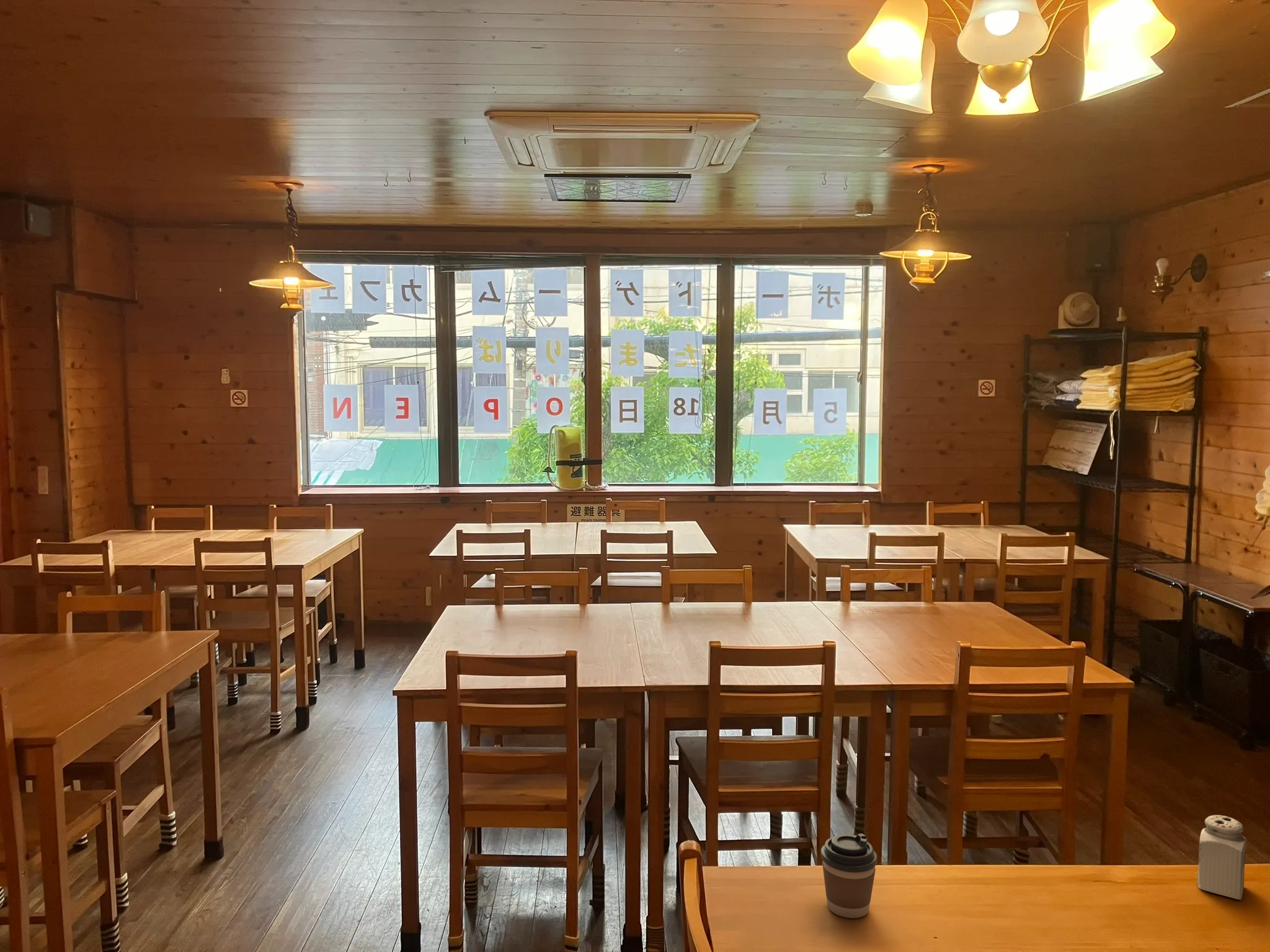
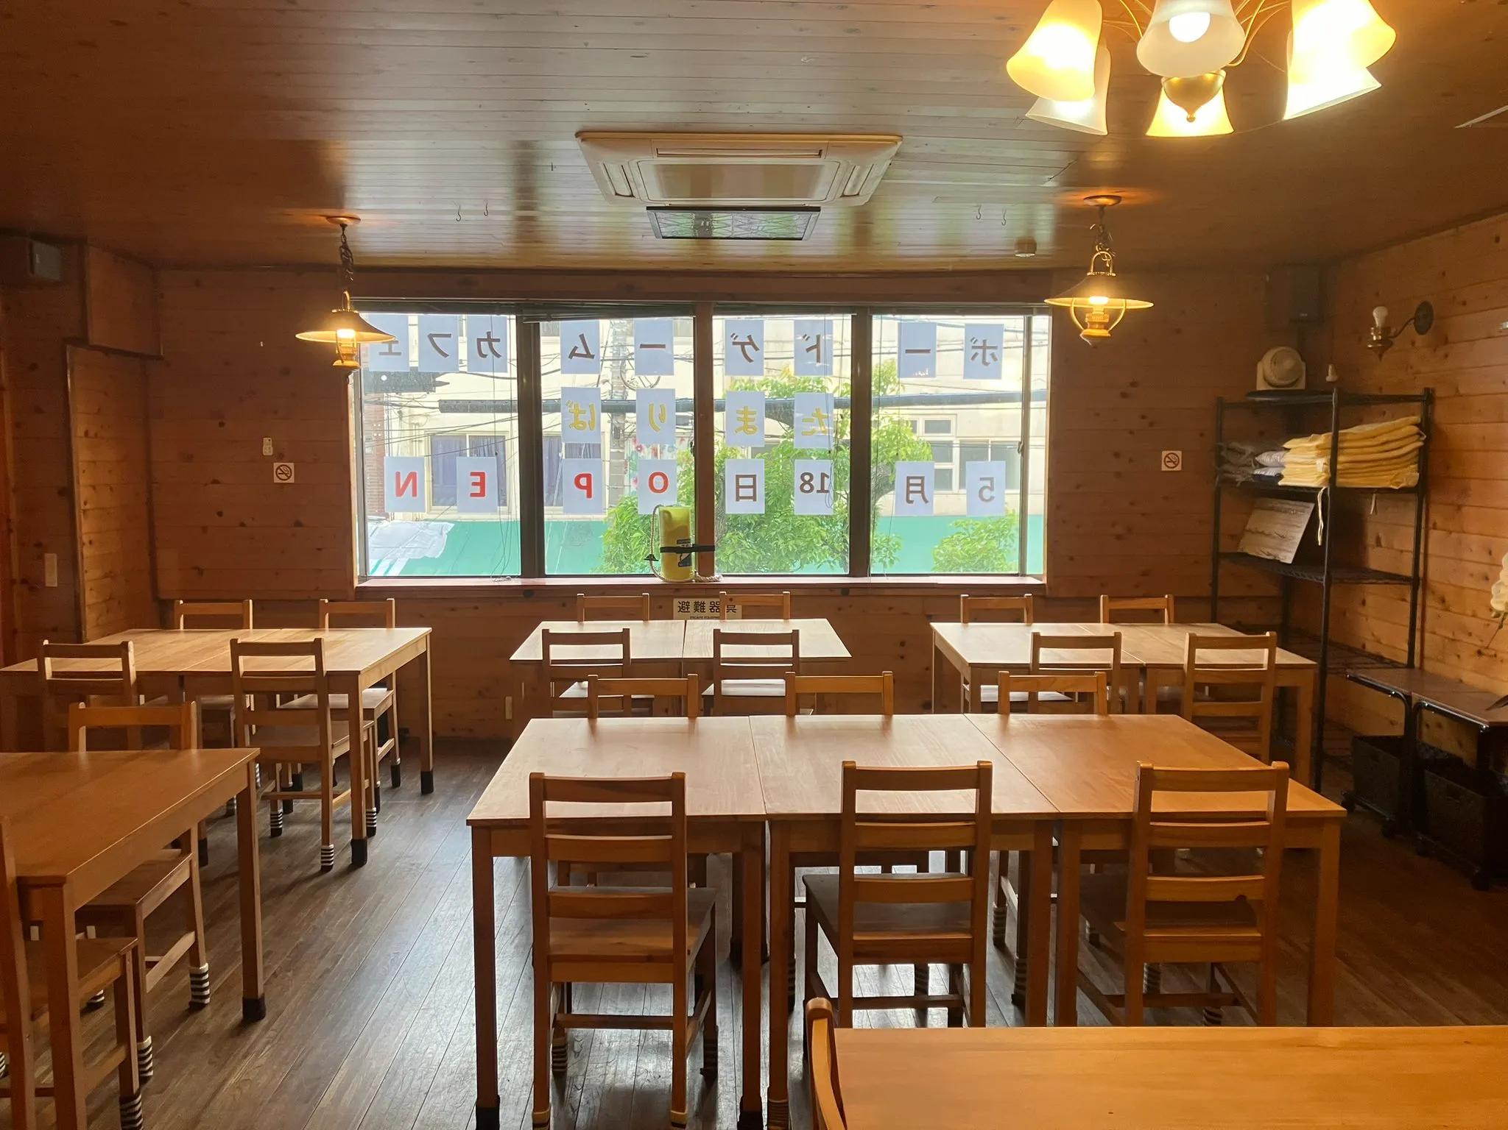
- coffee cup (848, 871)
- salt shaker (1222, 853)
